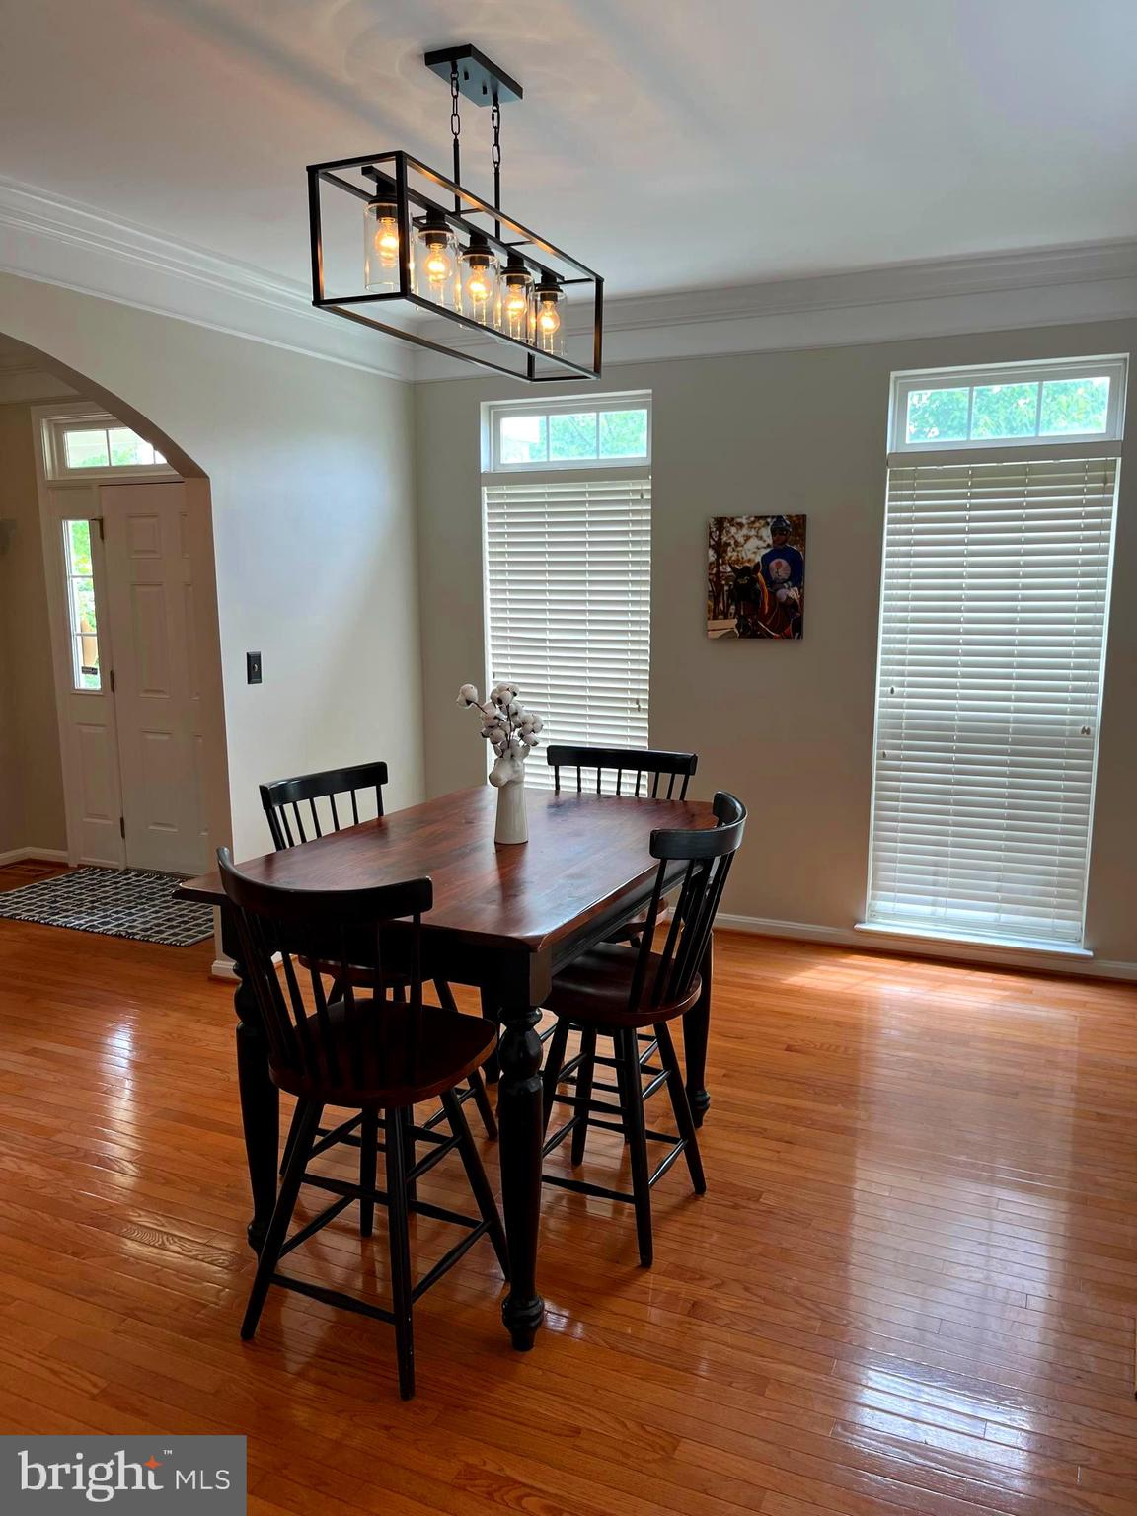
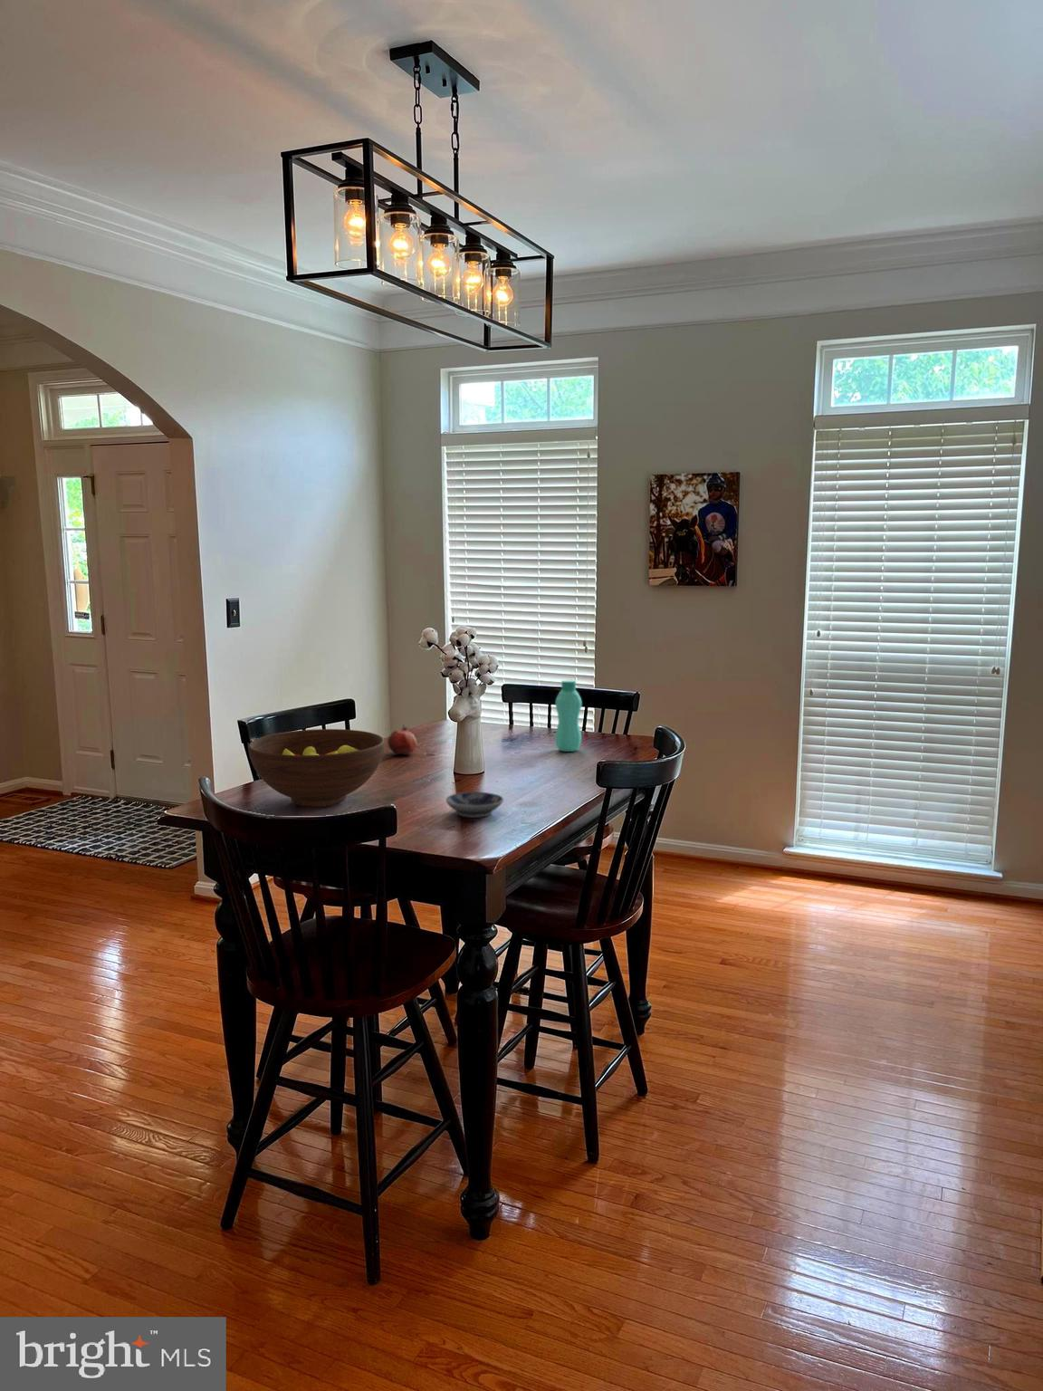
+ fruit bowl (318, 771)
+ fruit (402, 739)
+ bowl (474, 805)
+ bottle (568, 715)
